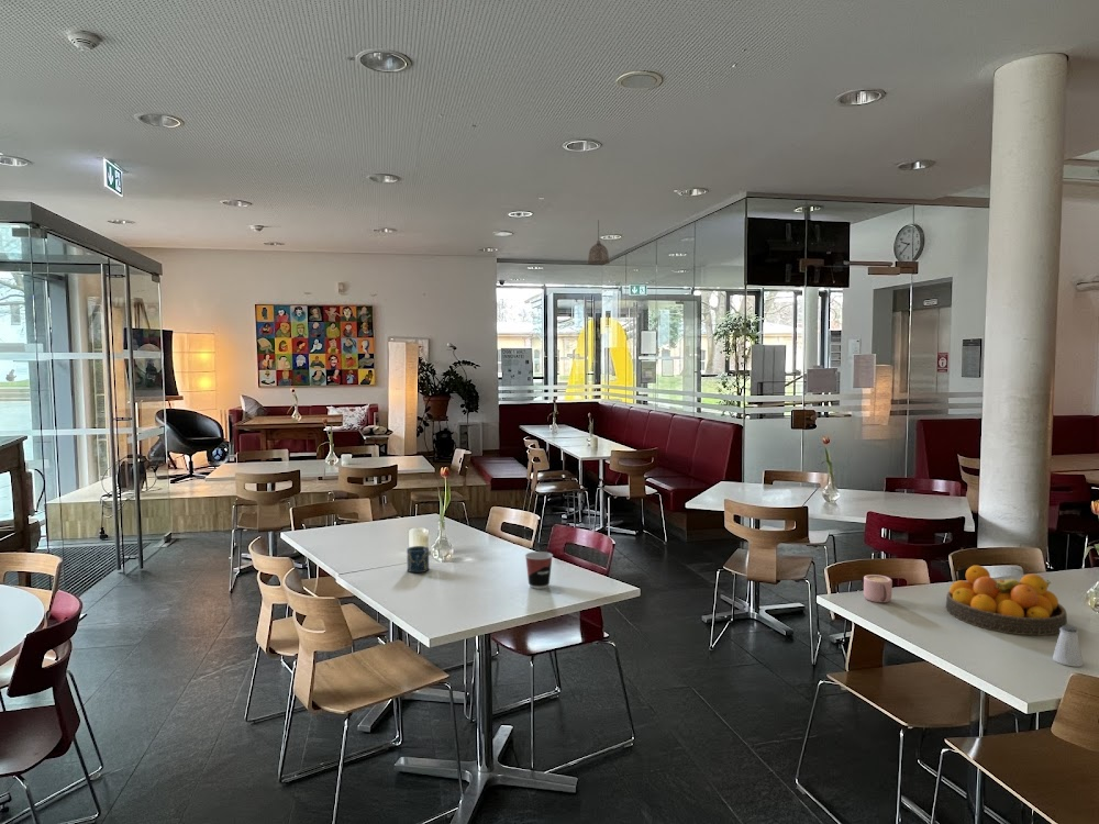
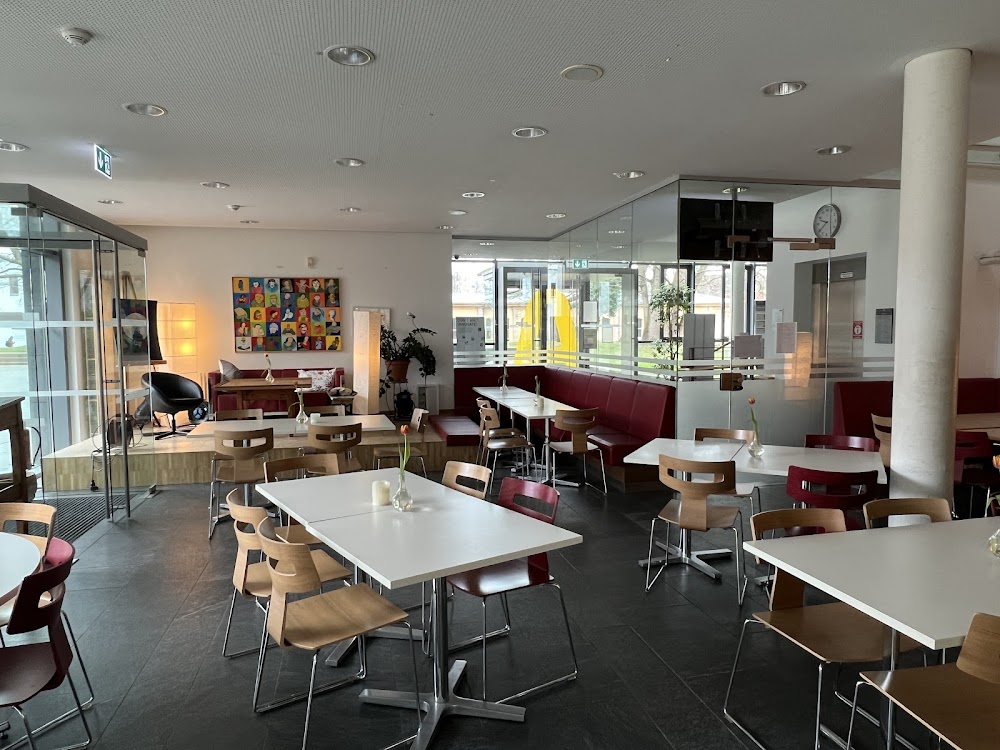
- pendant lamp (598, 242)
- fruit bowl (1004, 594)
- cup (418, 559)
- mug (878, 589)
- cup (539, 570)
- saltshaker (1068, 644)
